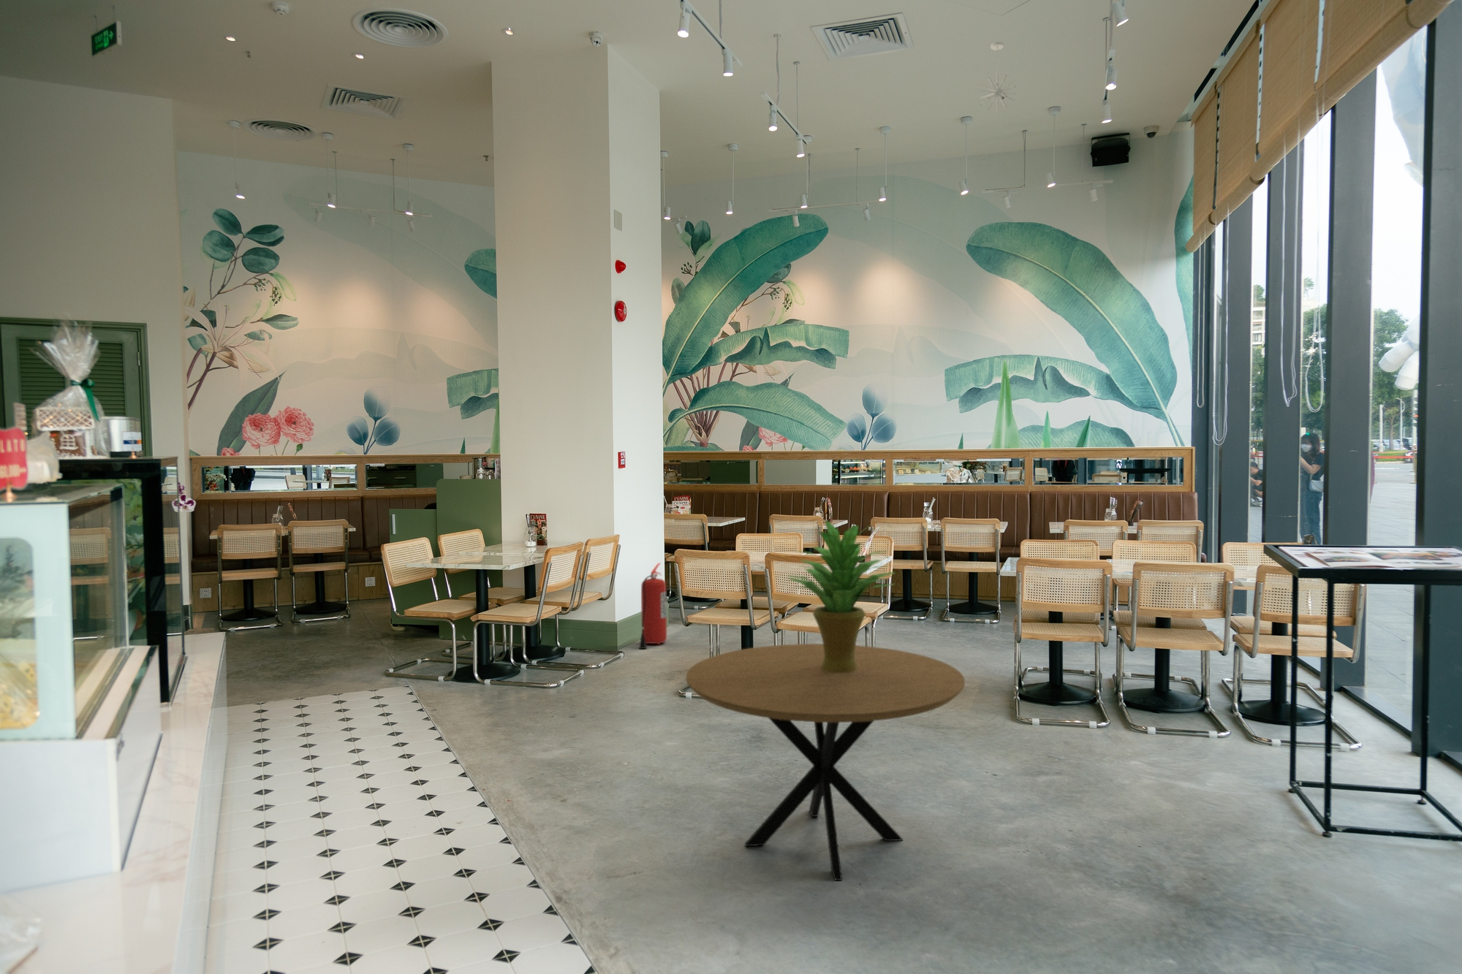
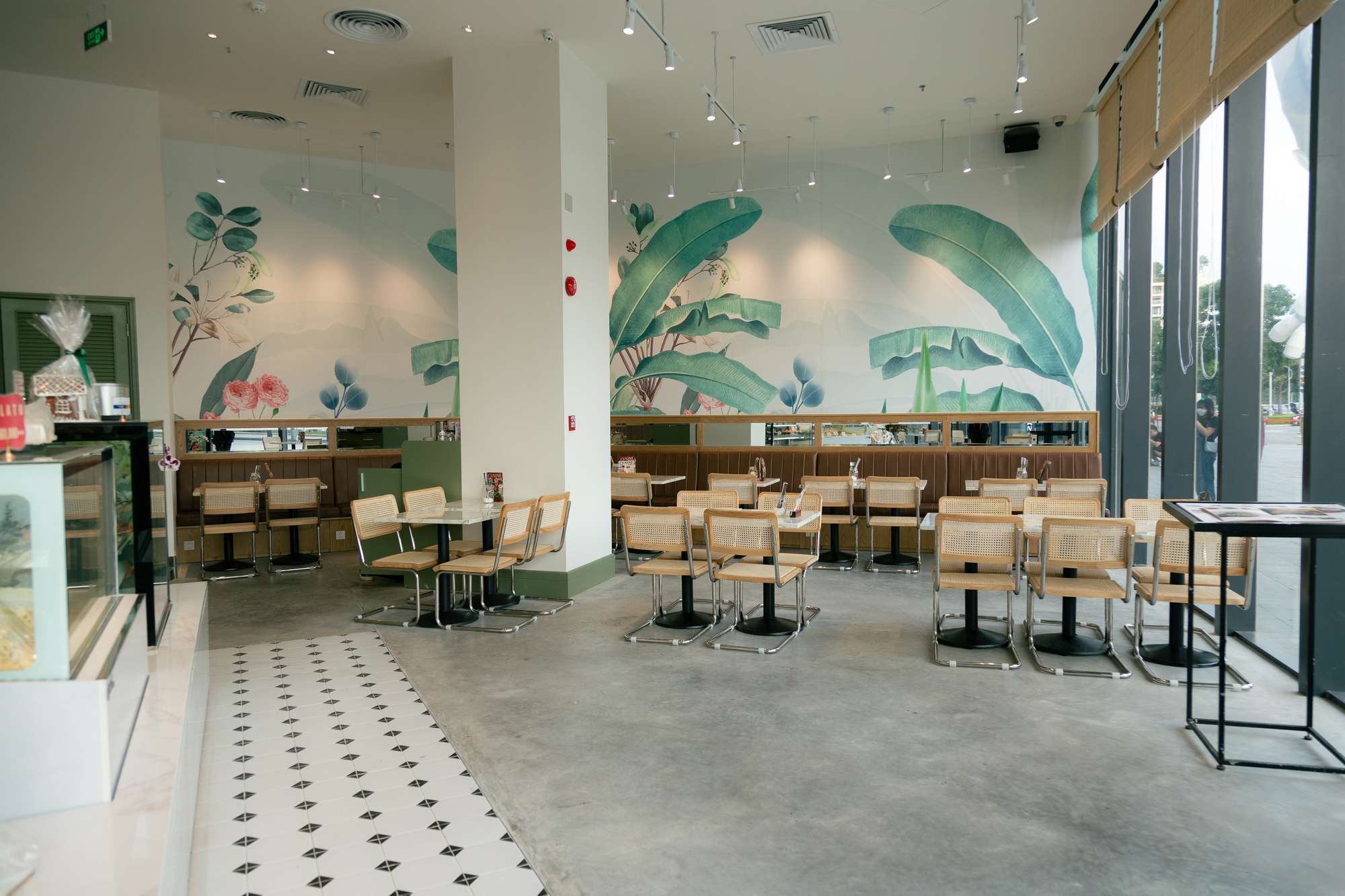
- pendant light (997, 77)
- potted plant (838, 595)
- fire extinguisher (651, 604)
- dining table (823, 758)
